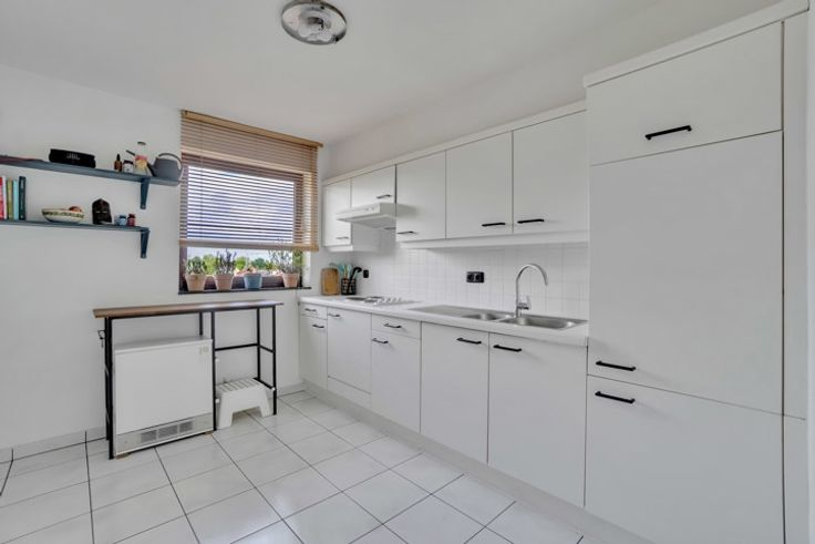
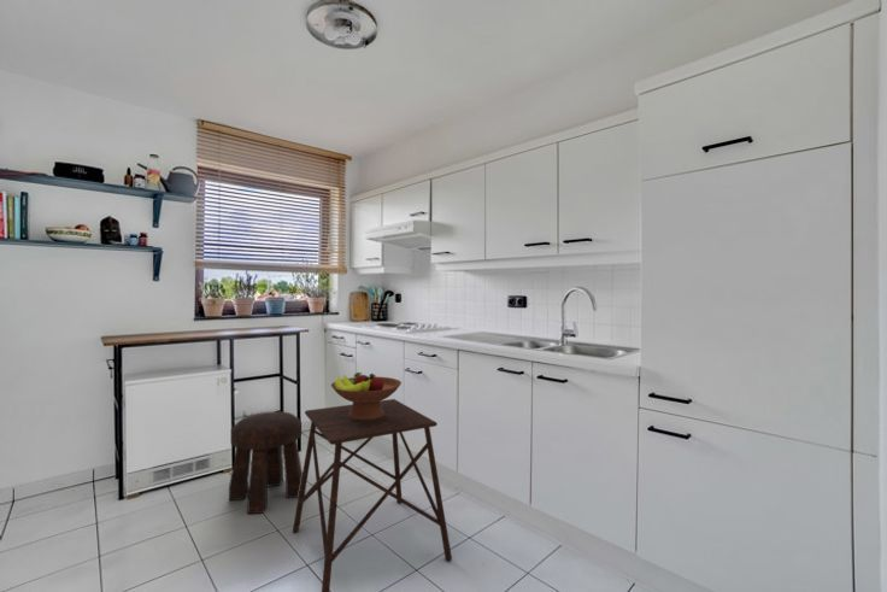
+ fruit bowl (366, 393)
+ side table (369, 480)
+ stool (266, 456)
